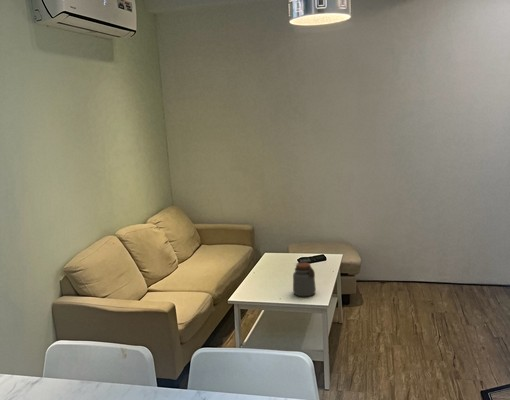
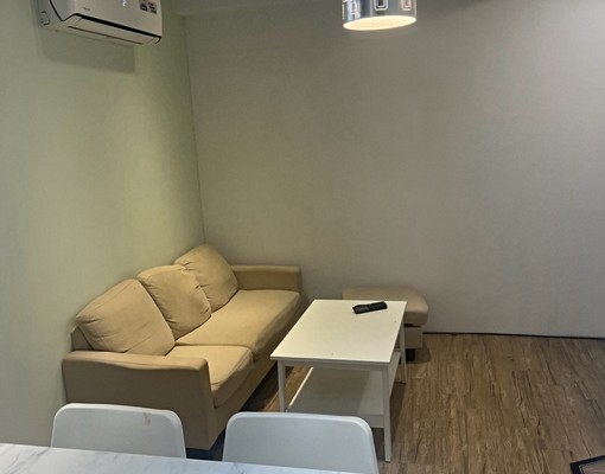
- jar (303, 278)
